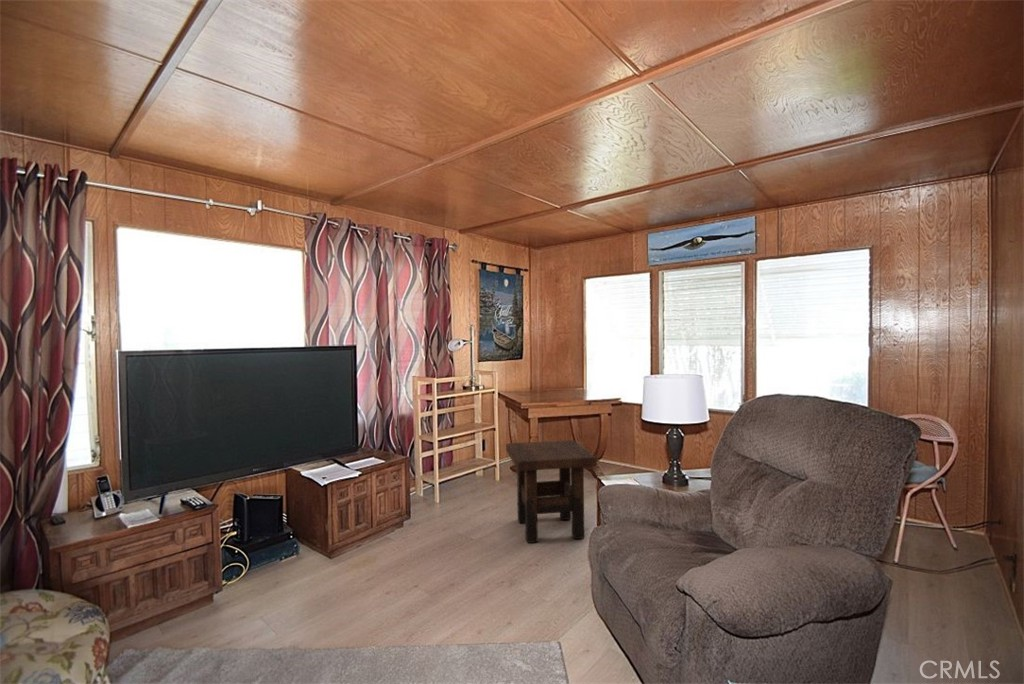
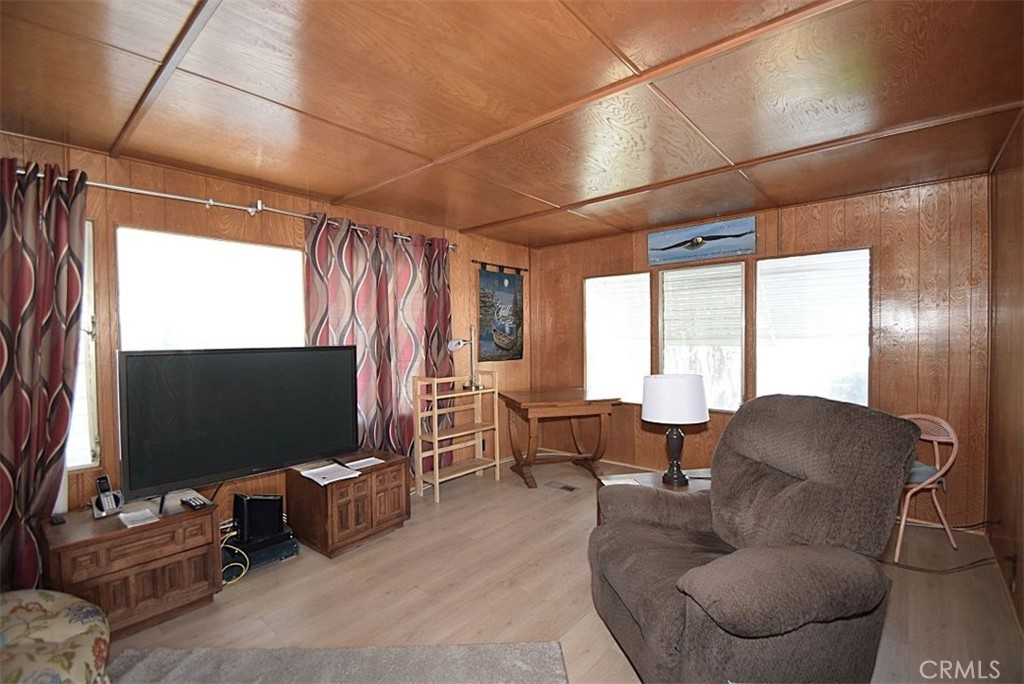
- side table (548, 489)
